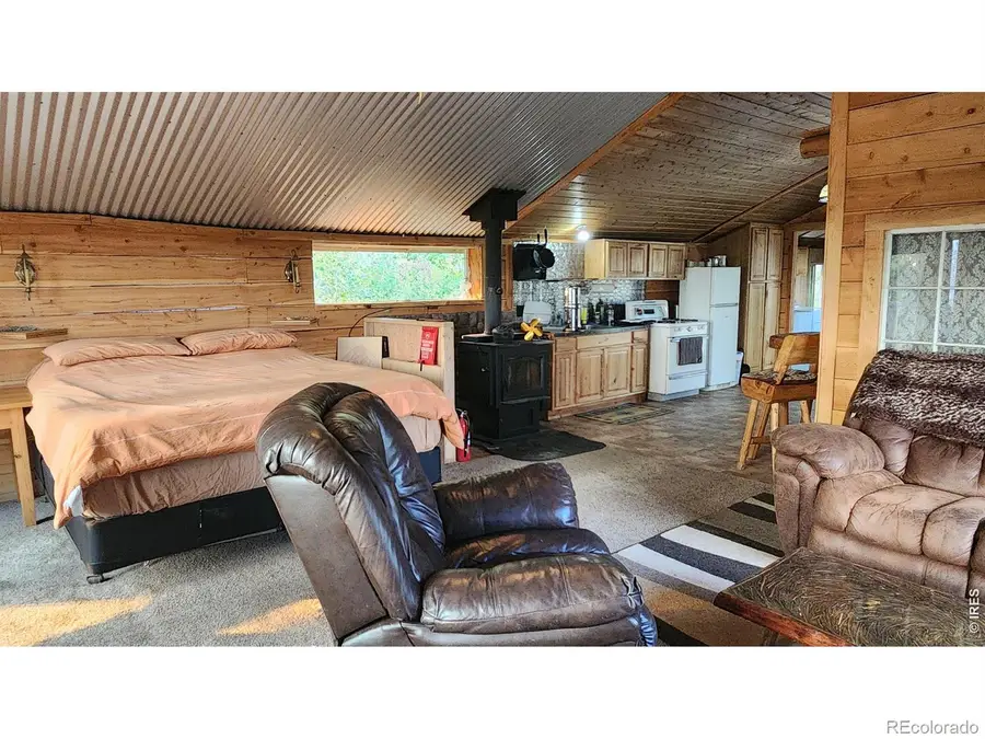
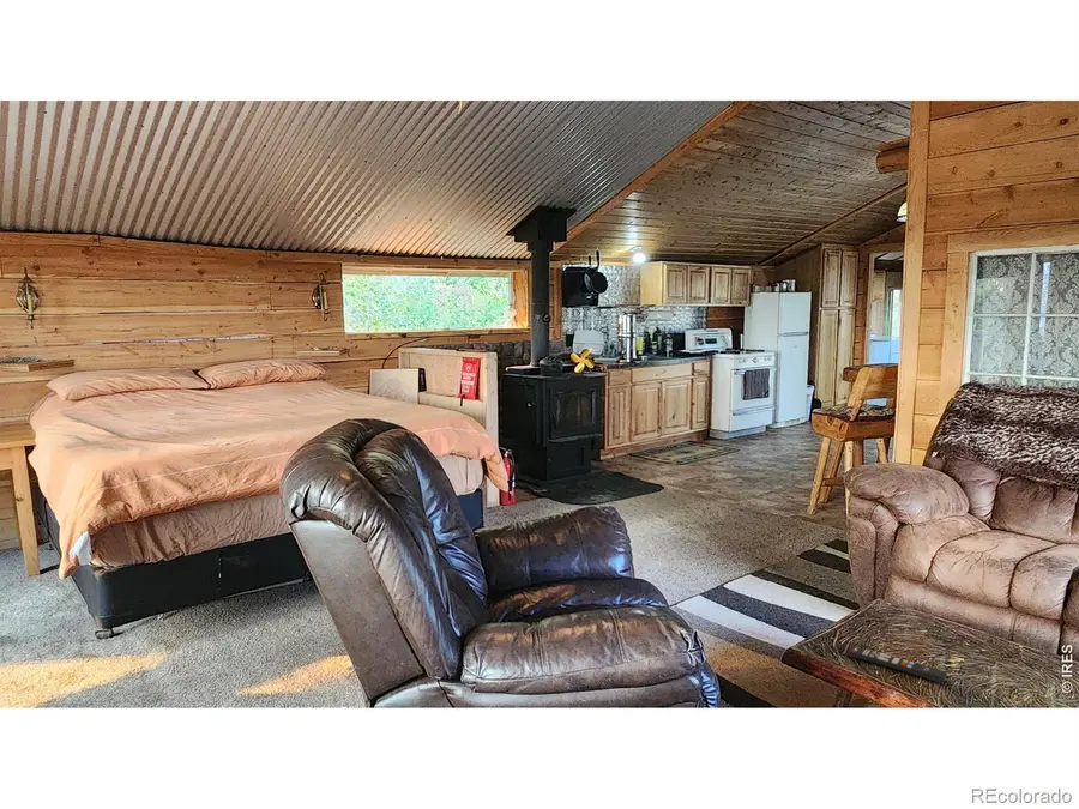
+ remote control (894, 663)
